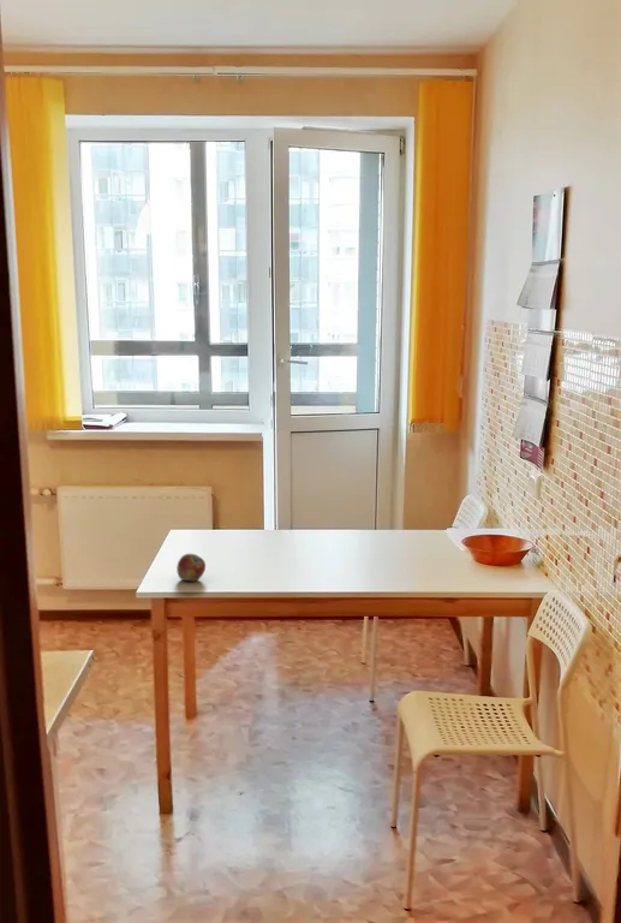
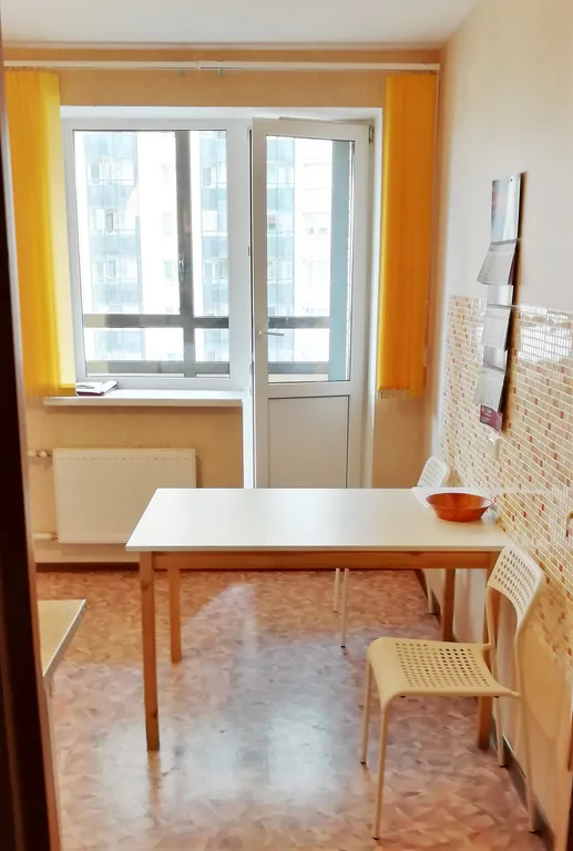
- fruit (191, 566)
